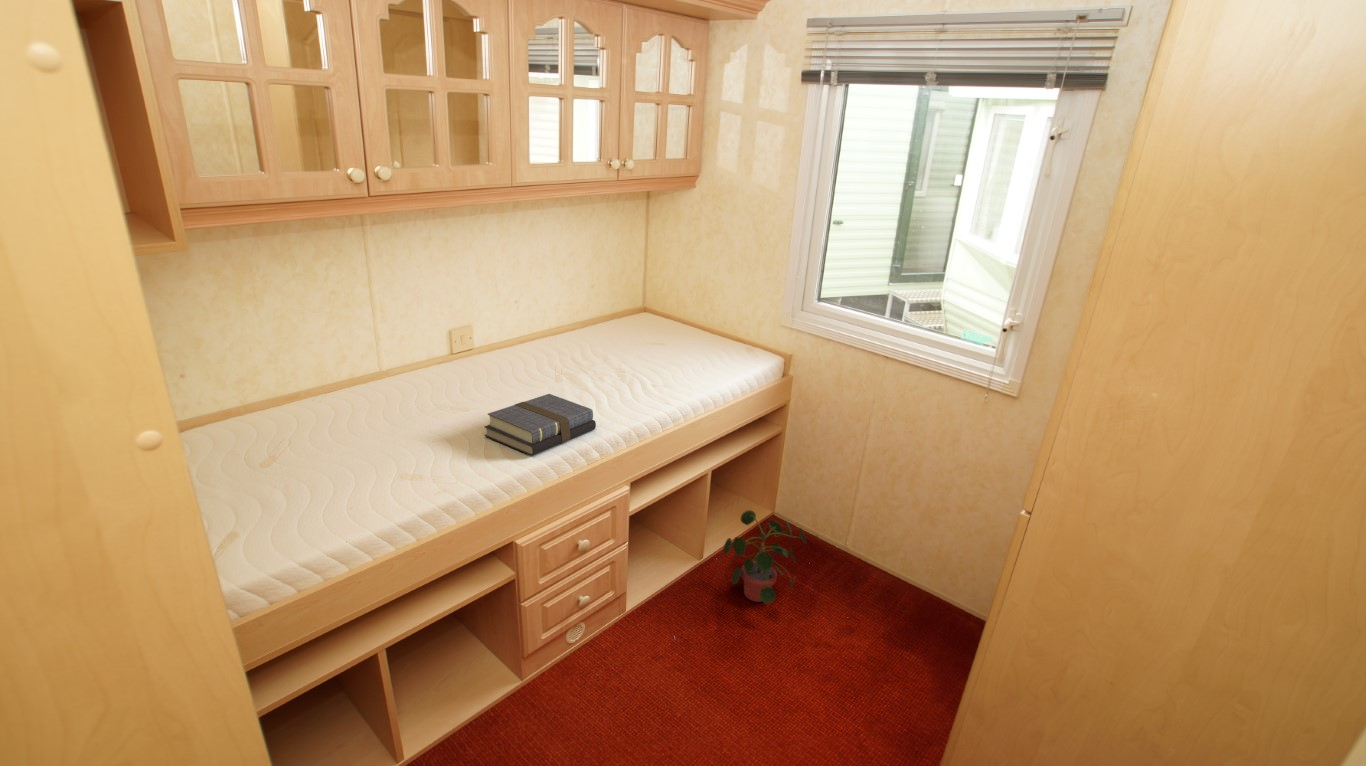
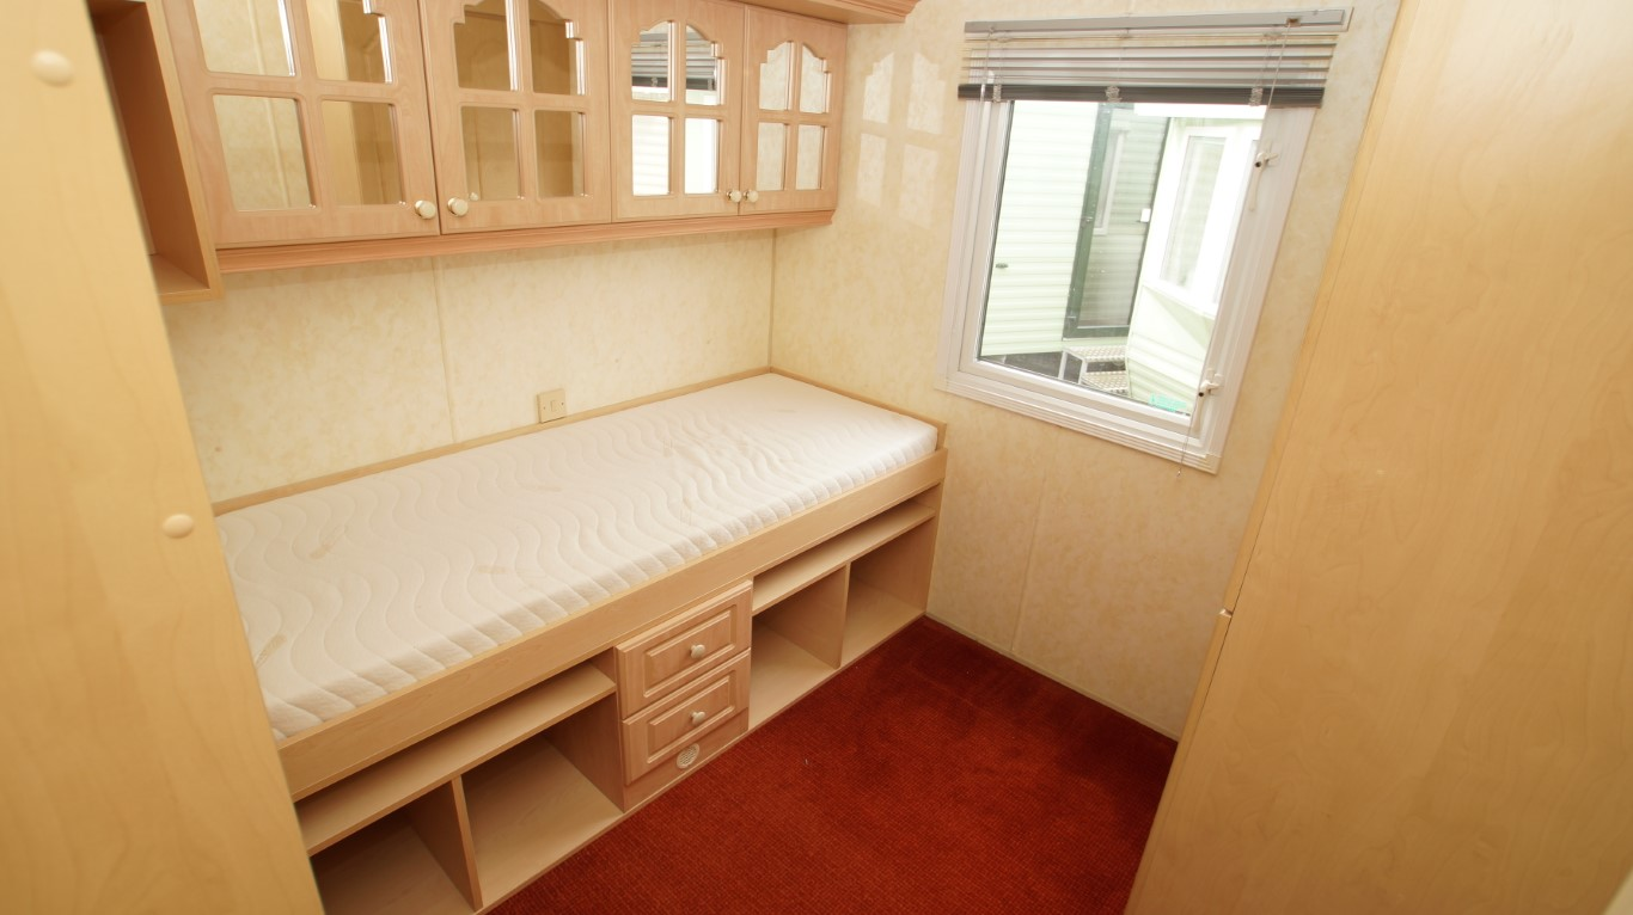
- book (541, 422)
- potted plant (767, 554)
